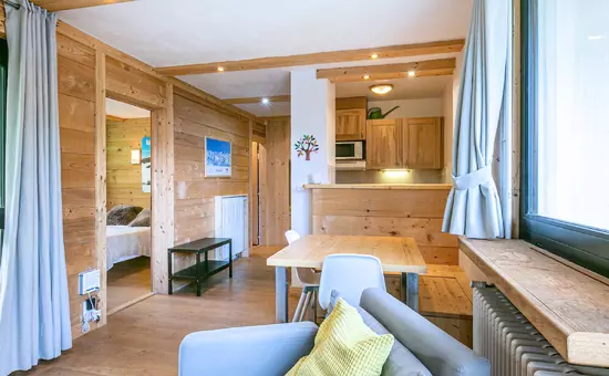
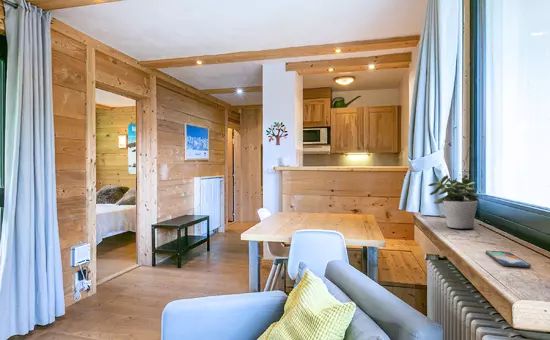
+ smartphone (506, 258)
+ potted plant (453, 200)
